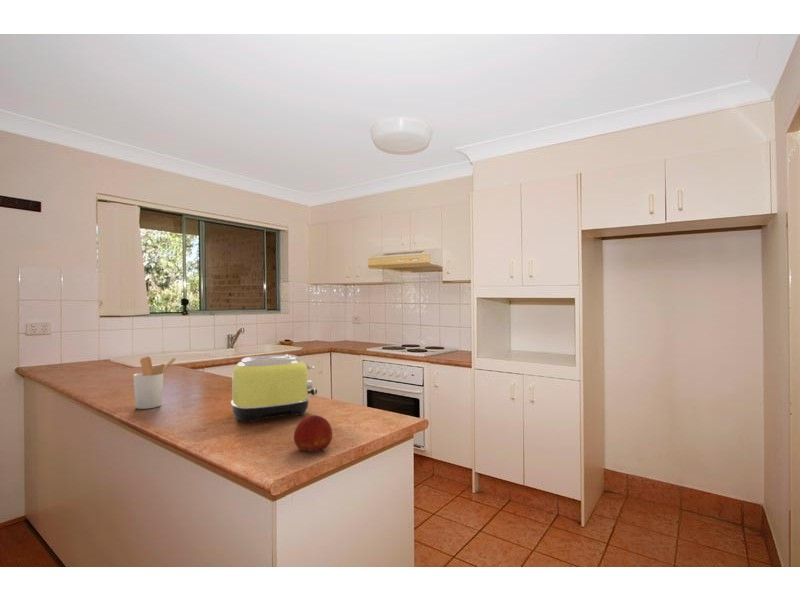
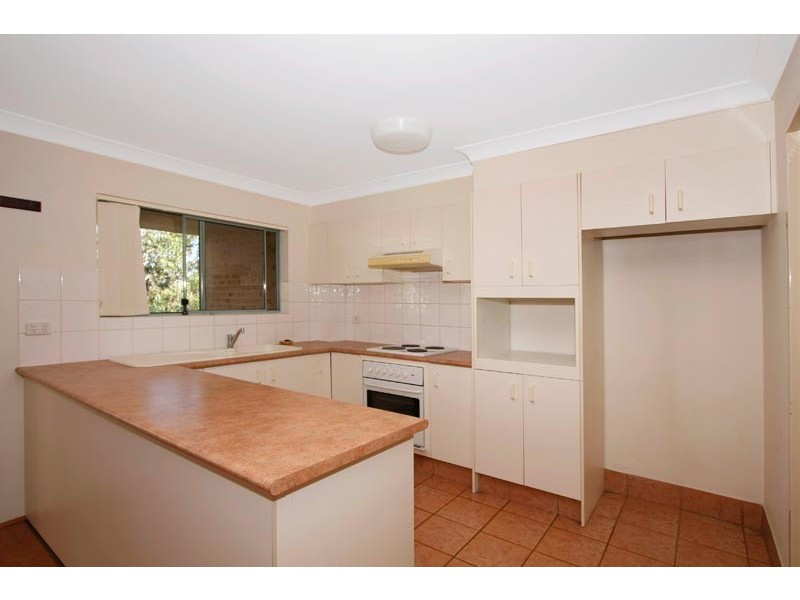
- fruit (313, 432)
- toaster (274, 385)
- utensil holder (156, 381)
